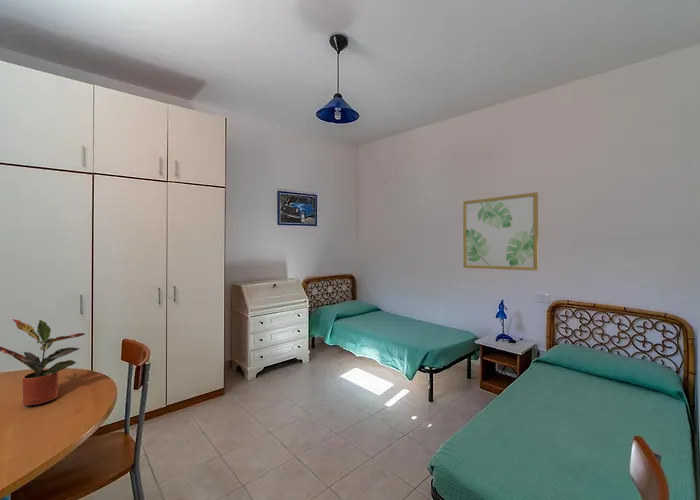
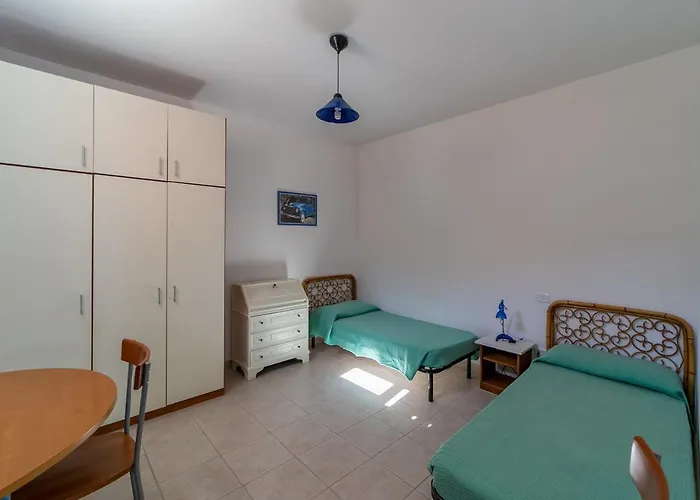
- wall art (497, 233)
- potted plant (47, 359)
